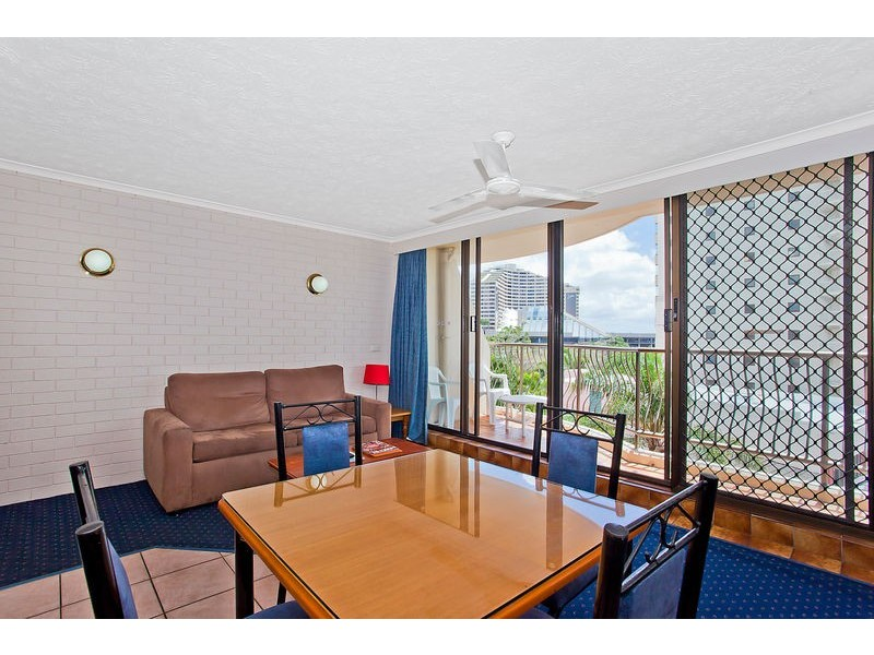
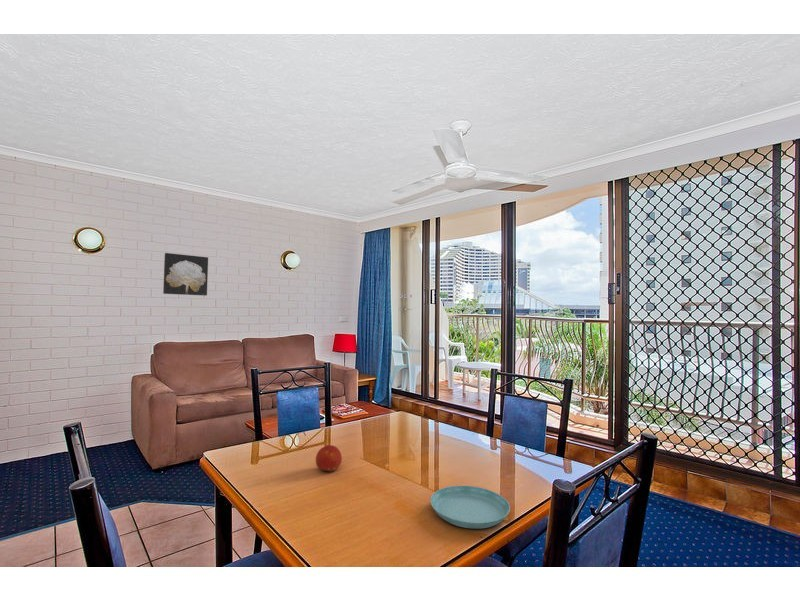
+ saucer (469, 507)
+ fruit (328, 457)
+ wall art (186, 275)
